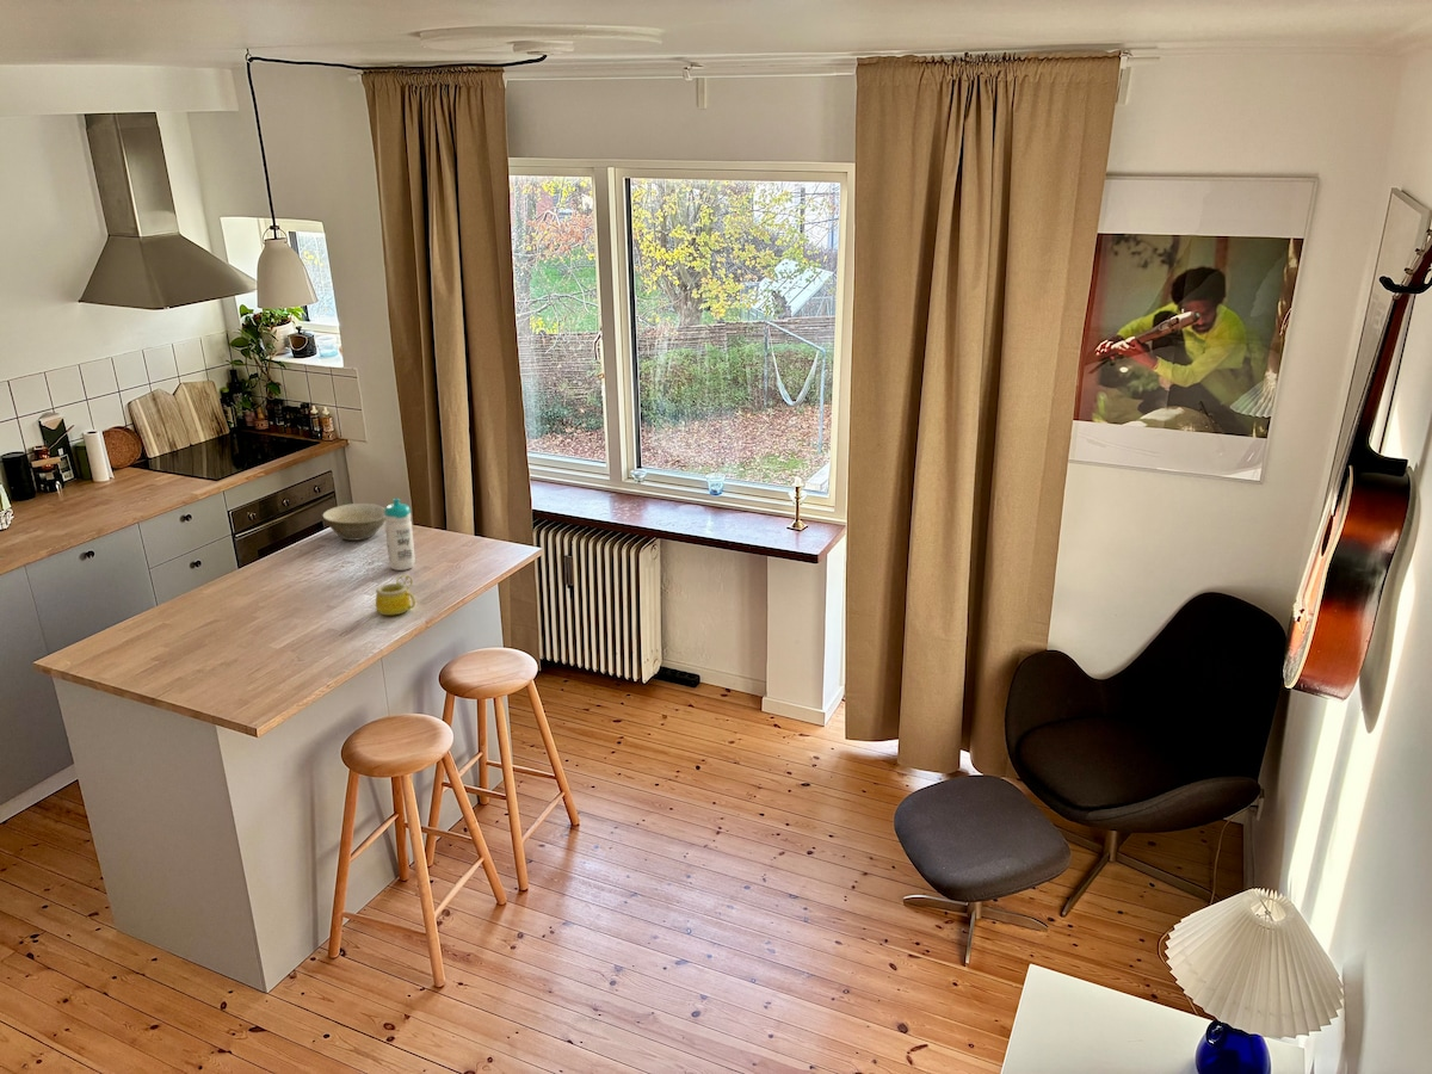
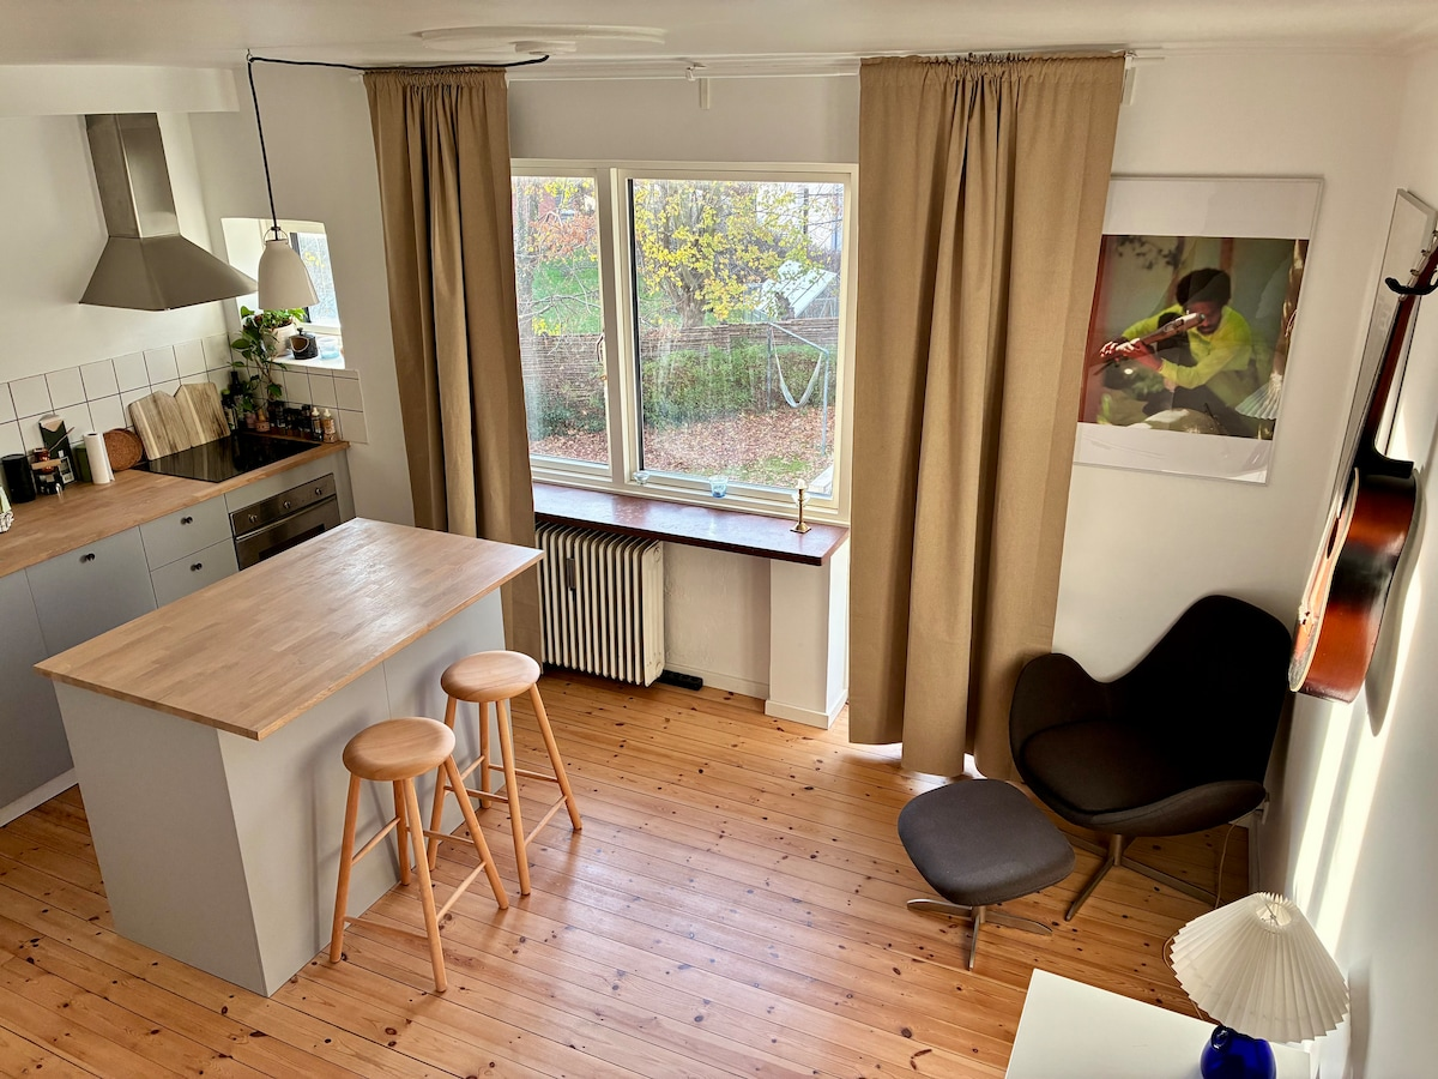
- mug (395, 593)
- water bottle (399, 532)
- bowl (357, 524)
